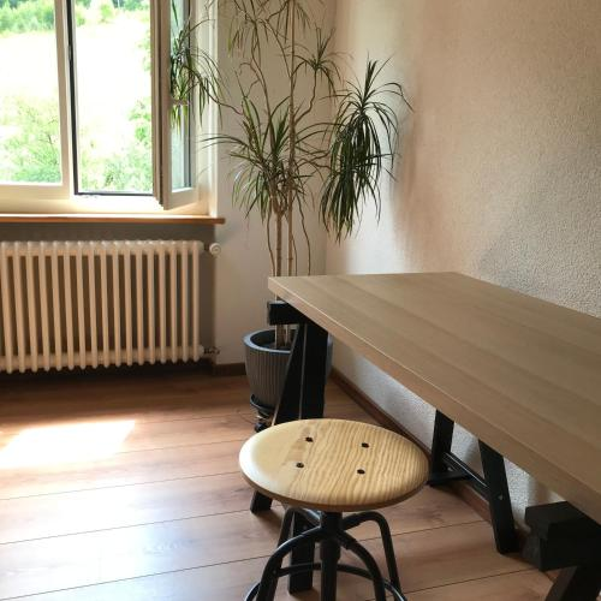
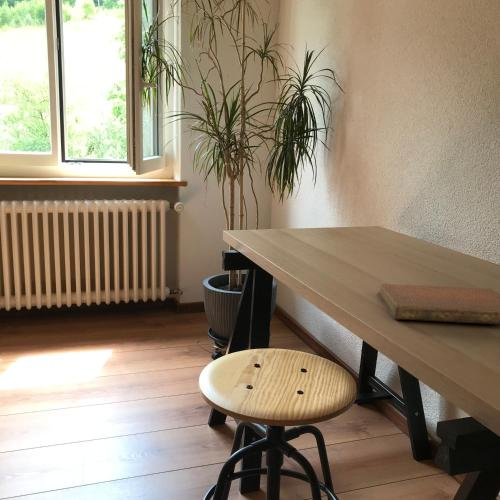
+ notebook (446, 302)
